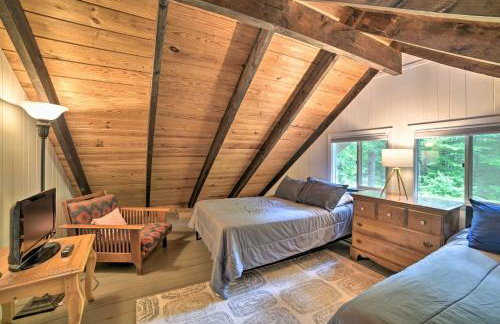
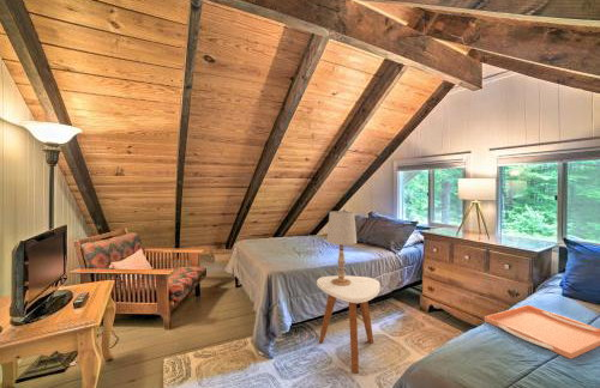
+ side table (352, 317)
+ serving tray (545, 327)
+ table lamp (341, 247)
